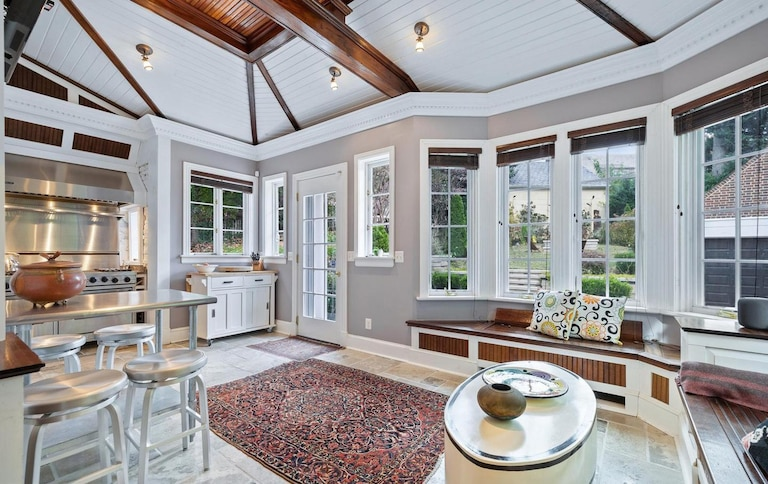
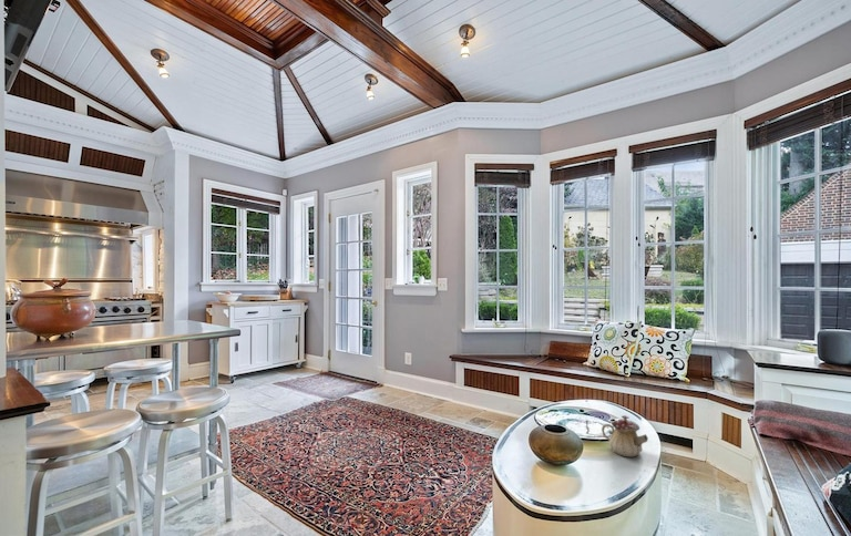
+ teapot (623, 432)
